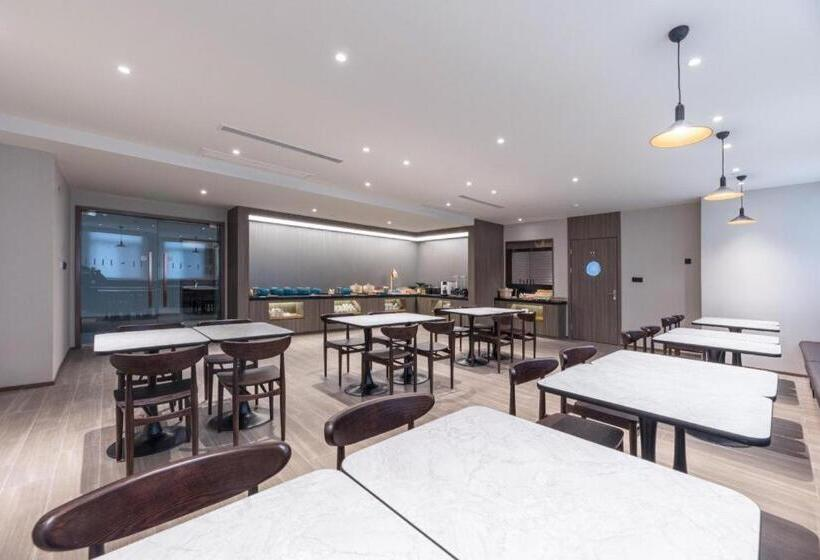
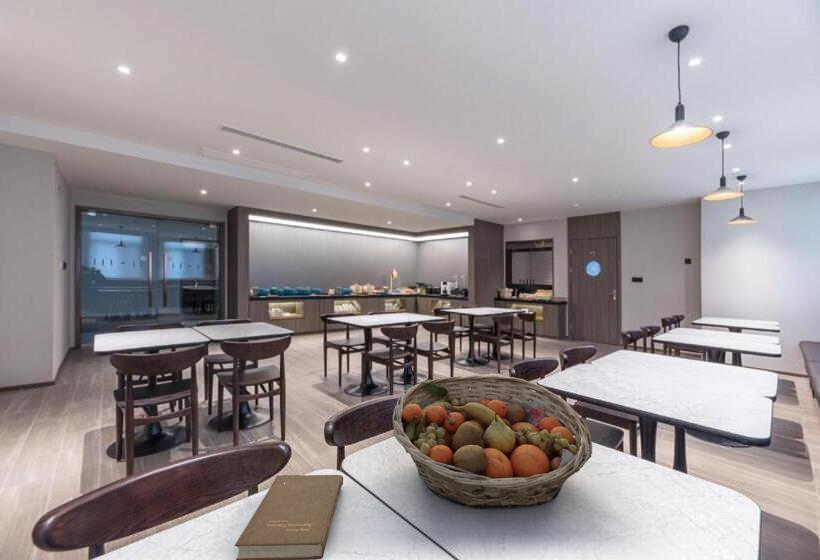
+ fruit basket (487, 432)
+ book (297, 510)
